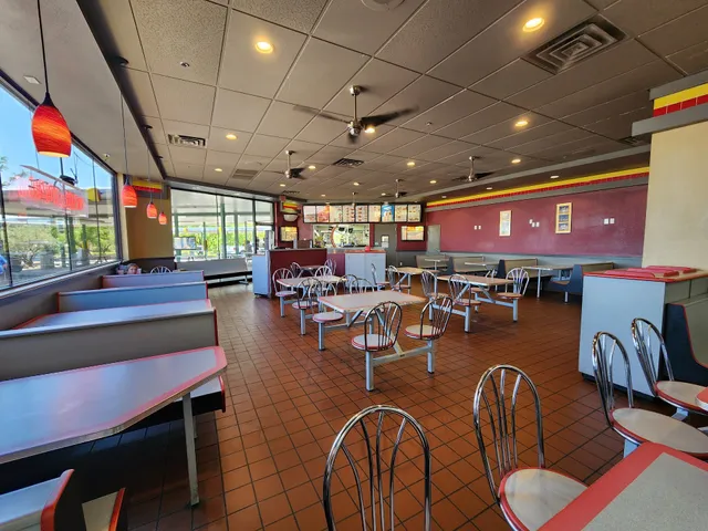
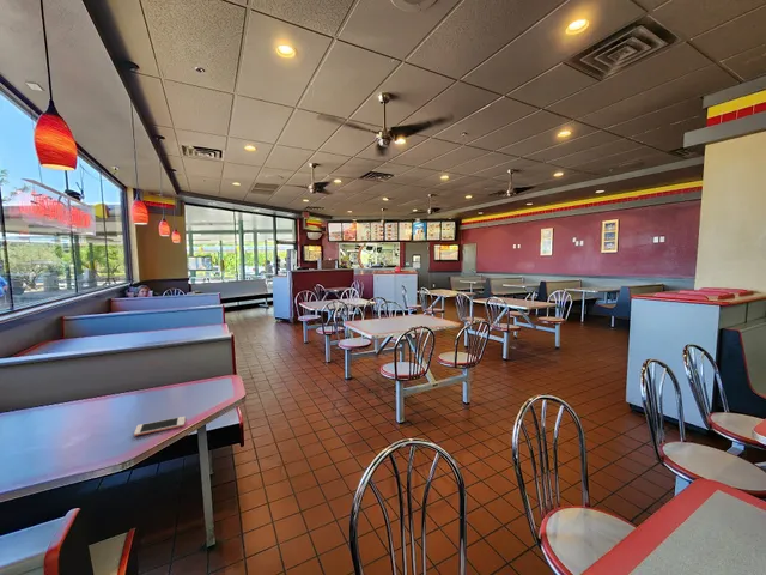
+ cell phone (160, 425)
